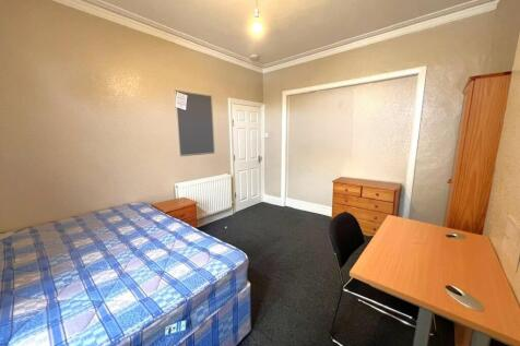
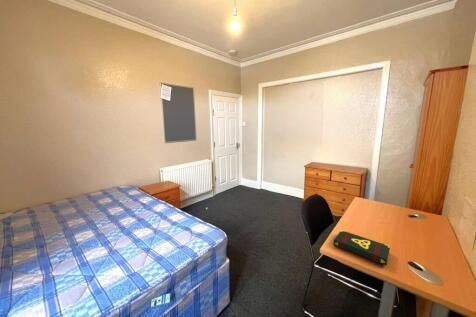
+ book (360, 245)
